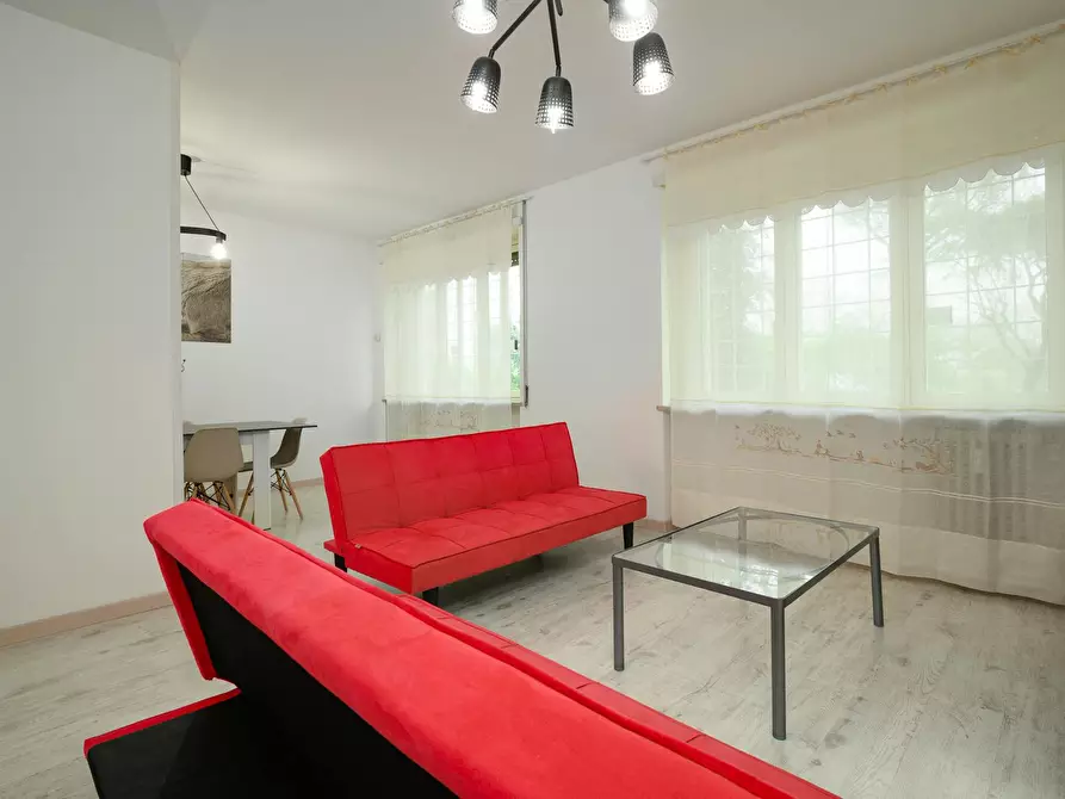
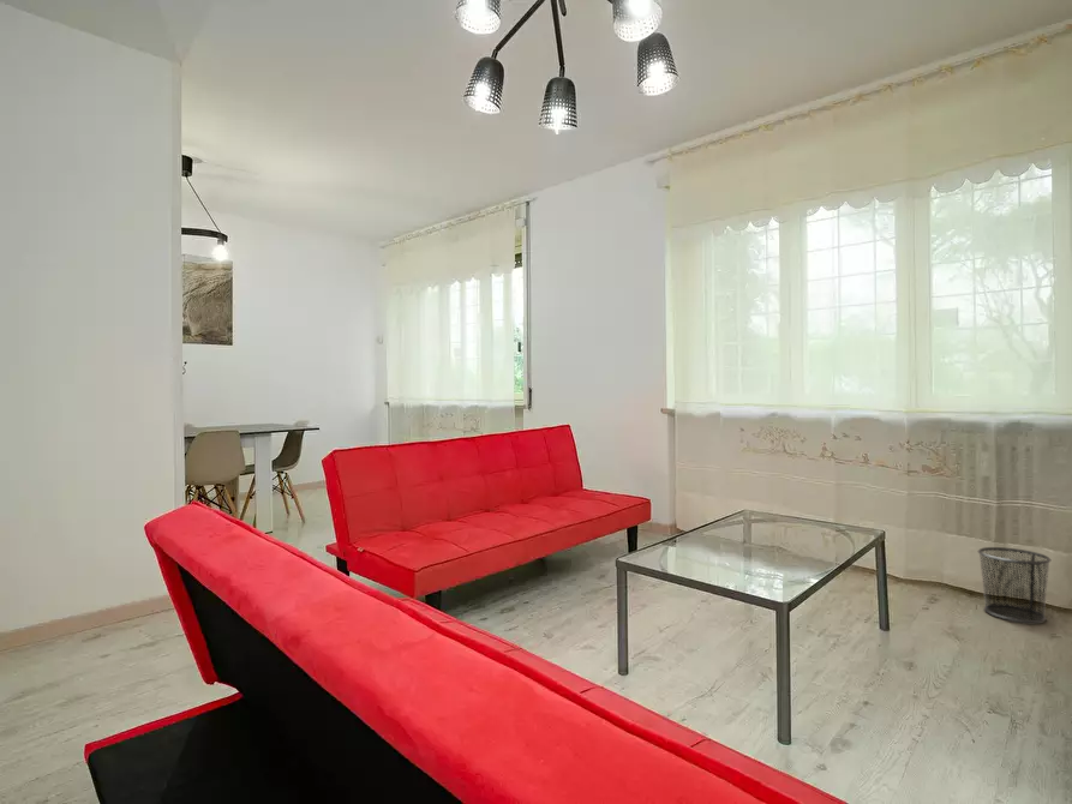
+ waste bin (1013, 583)
